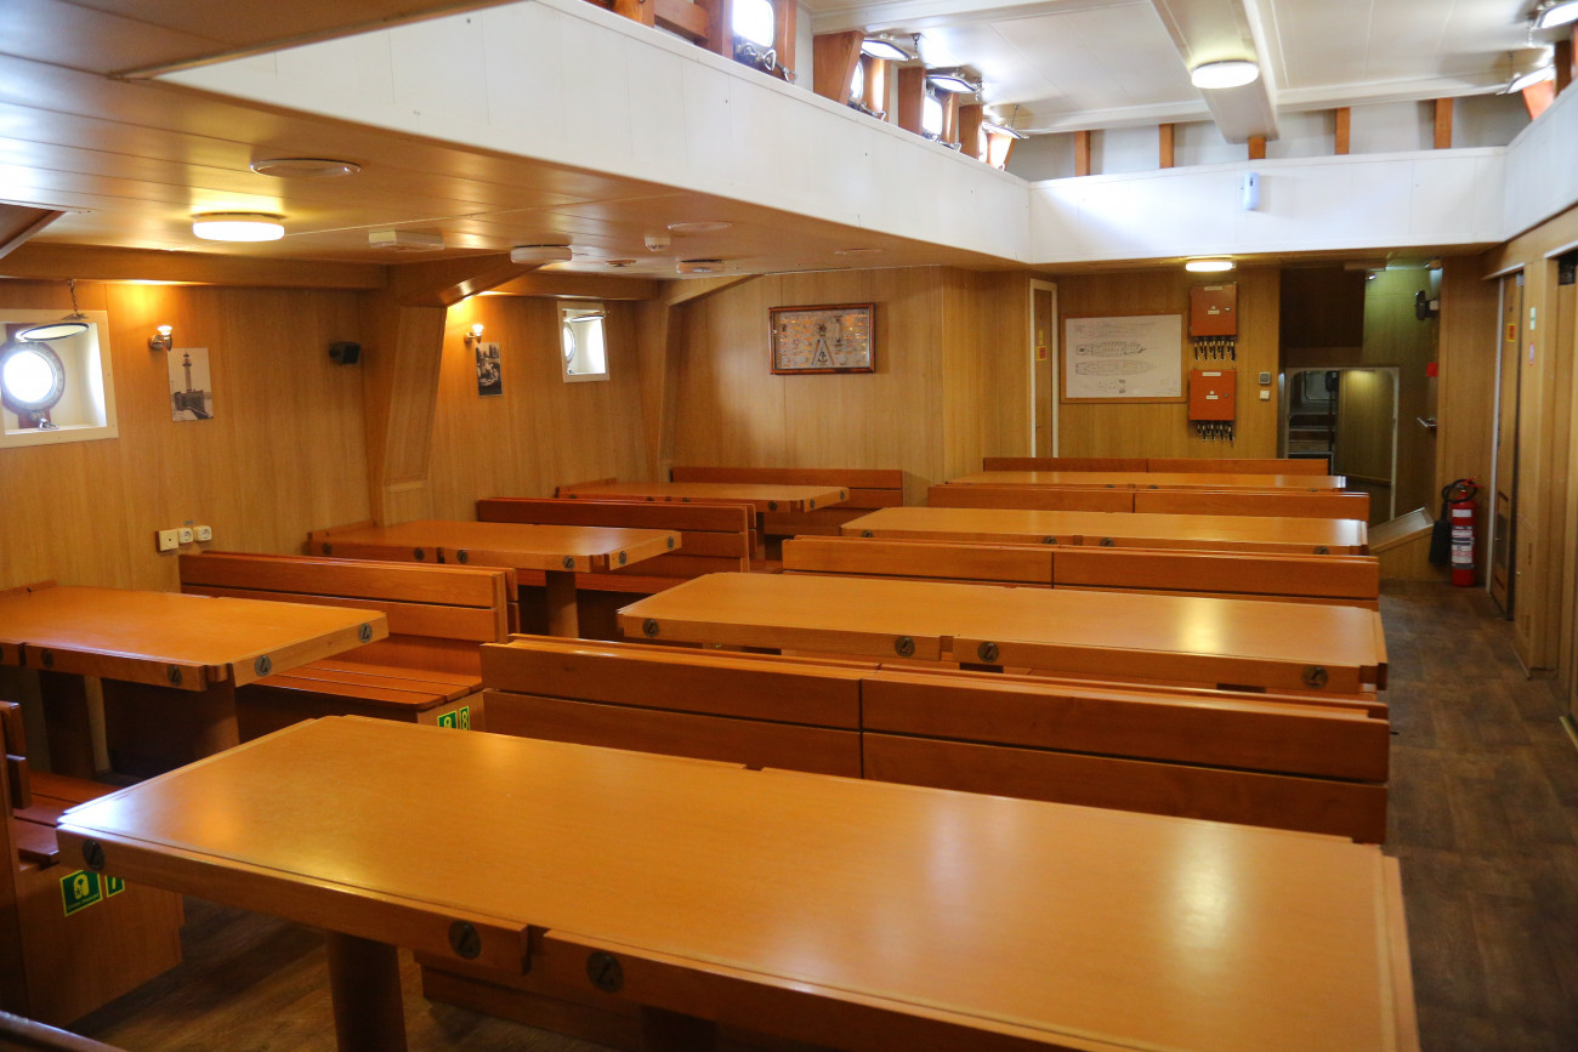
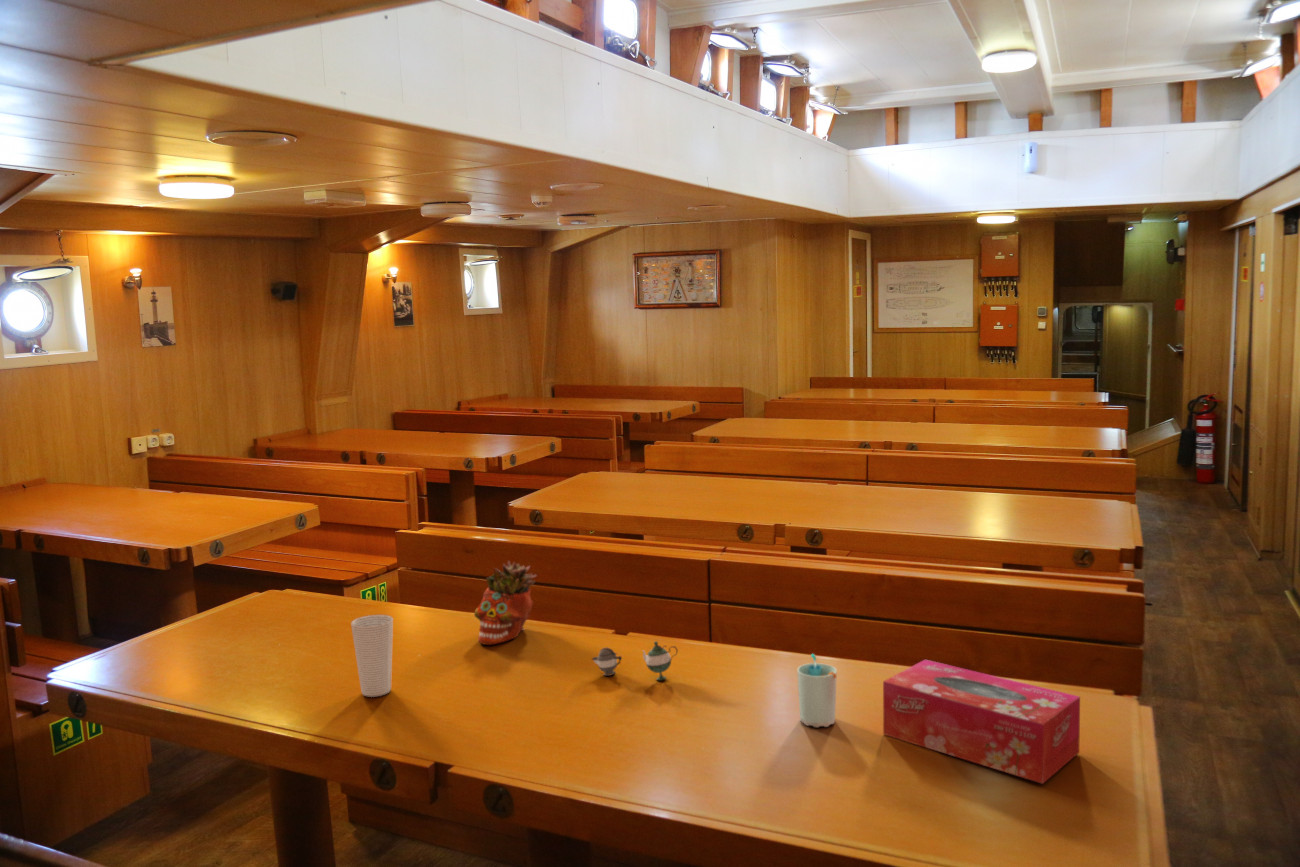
+ tissue box (978, 716)
+ cup (374, 656)
+ teapot (643, 657)
+ succulent planter (504, 599)
+ cup (818, 690)
